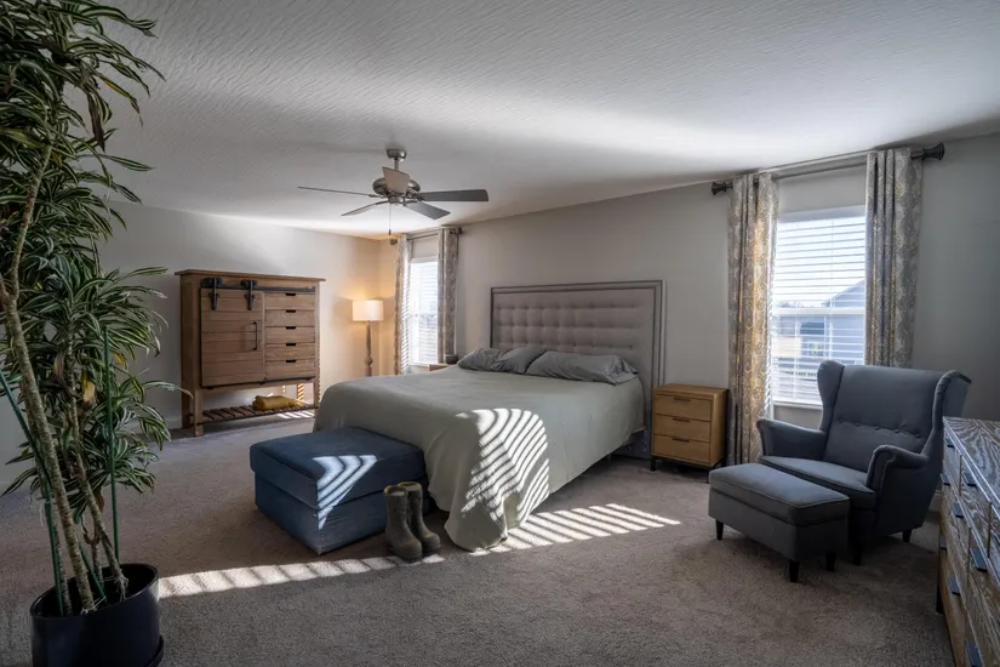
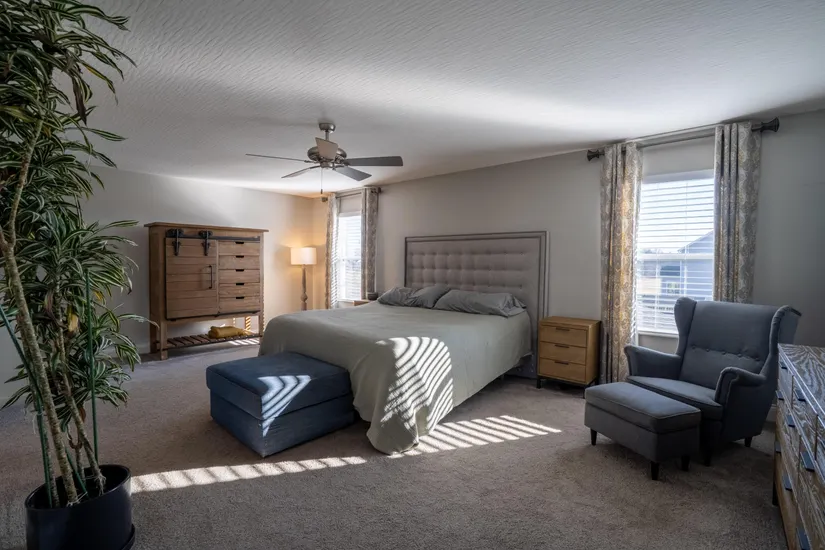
- boots (410, 518)
